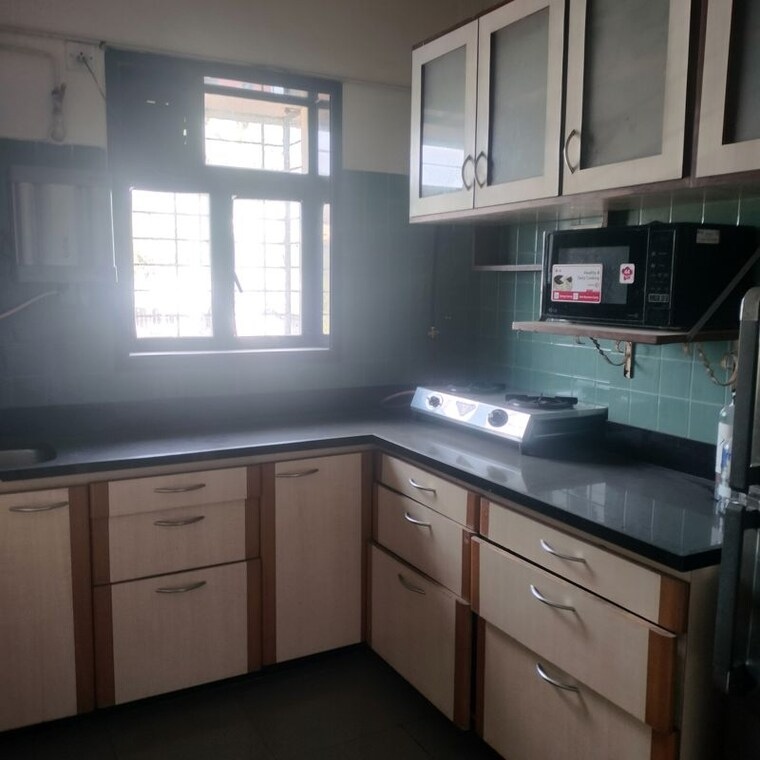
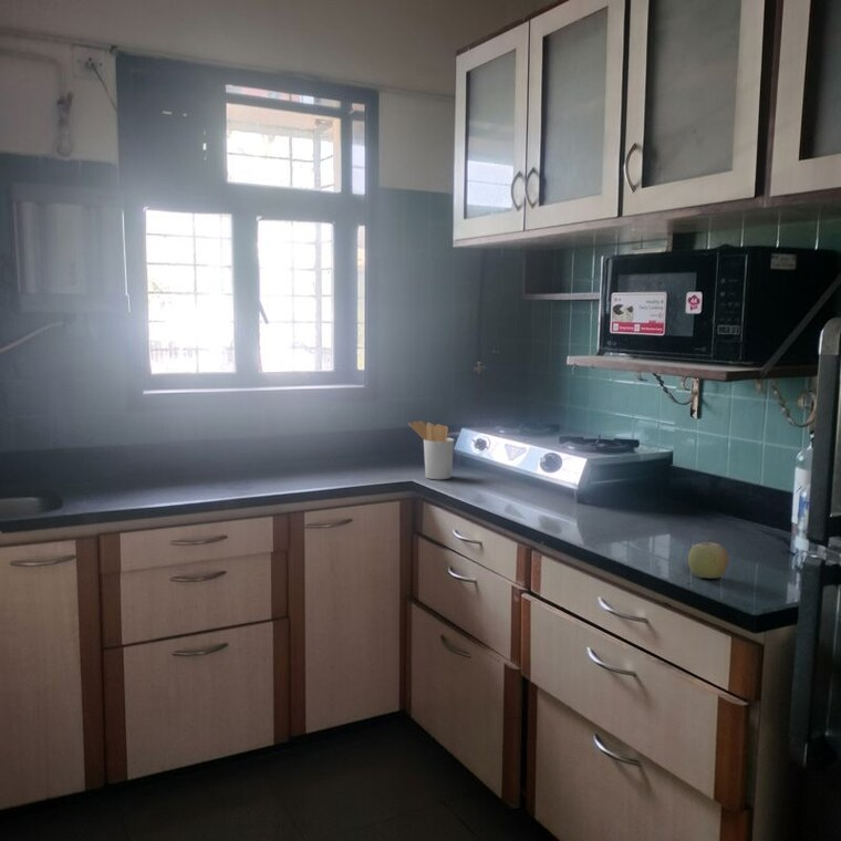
+ utensil holder (430, 448)
+ fruit (708, 557)
